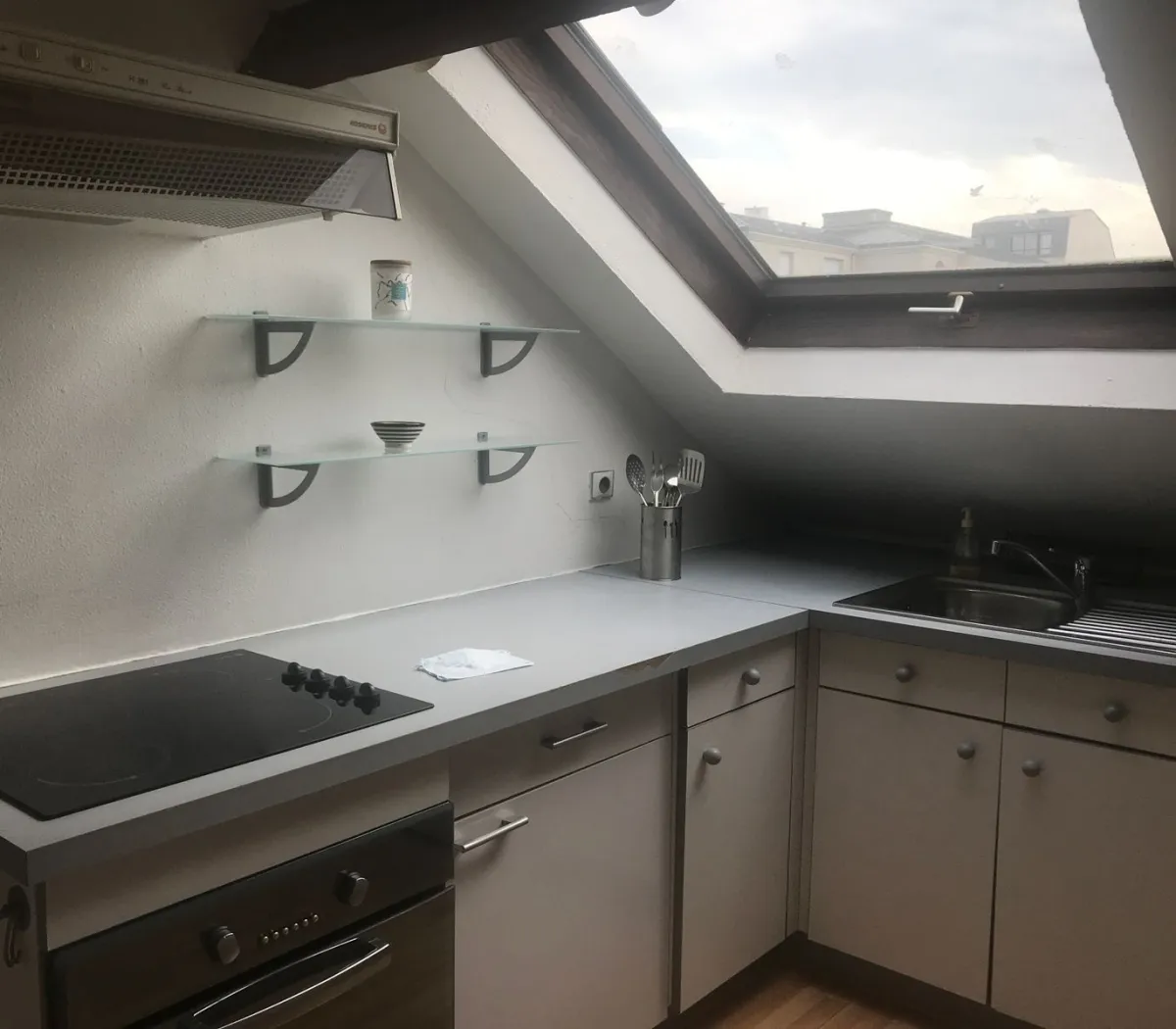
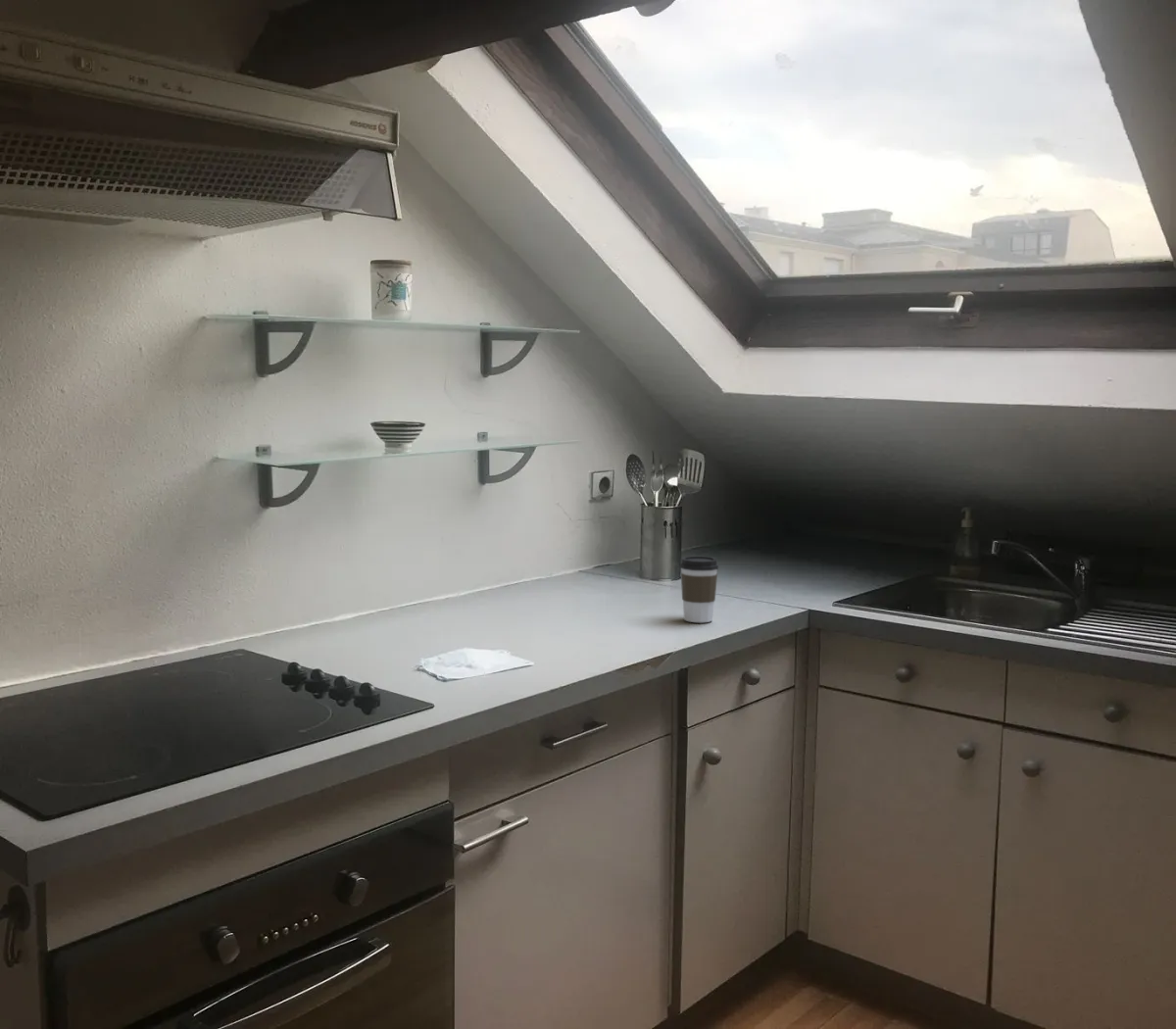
+ coffee cup (699, 589)
